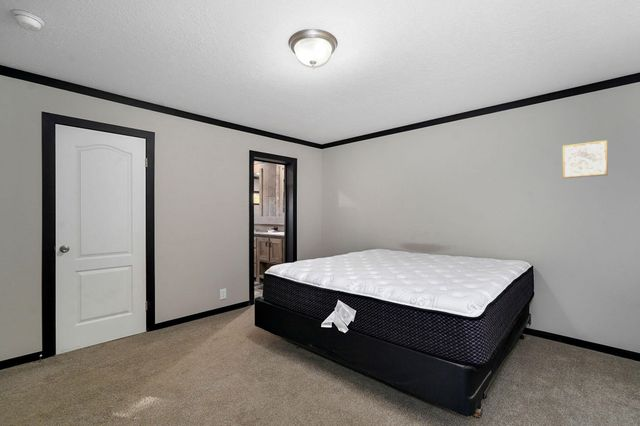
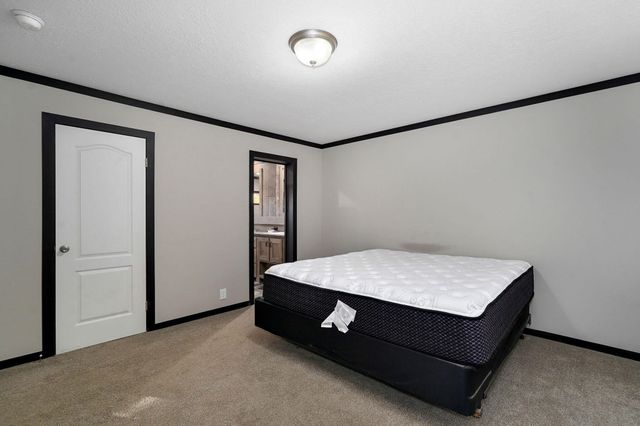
- wall art (584, 160)
